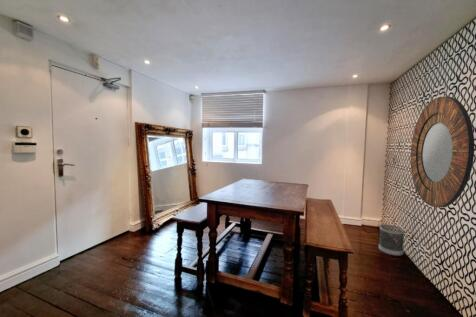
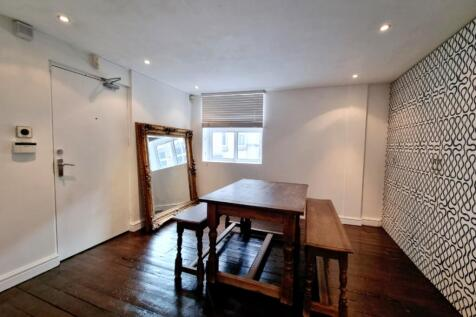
- home mirror (435, 152)
- wastebasket (391, 239)
